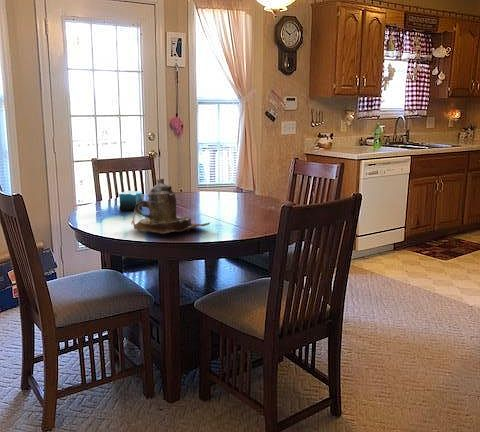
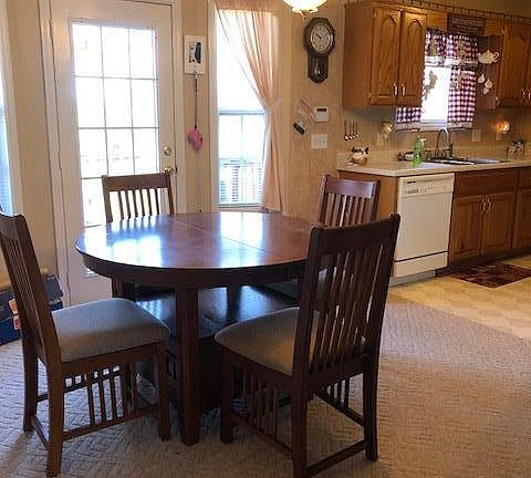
- teapot (169, 204)
- candle (131, 197)
